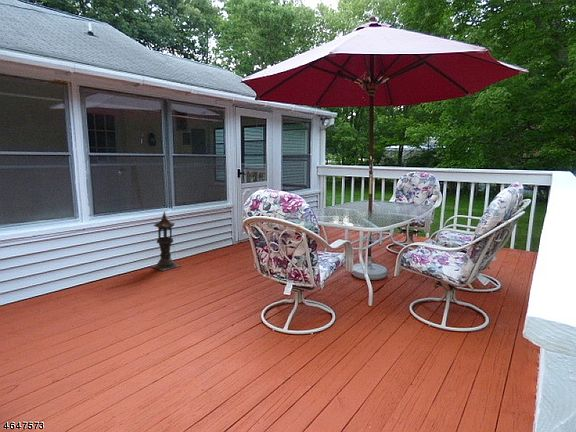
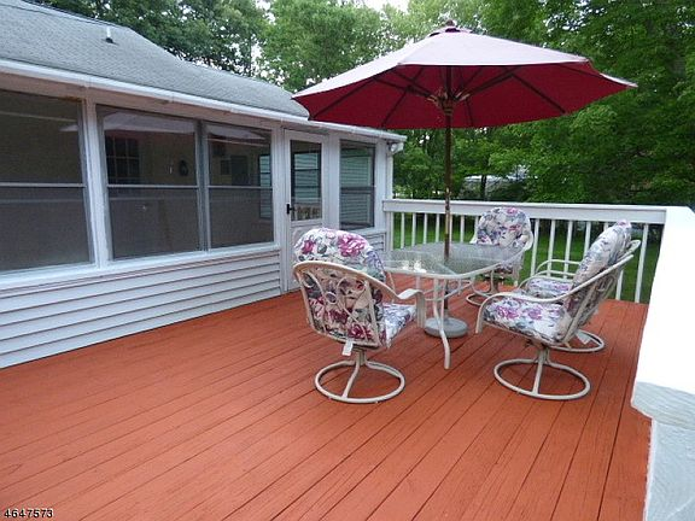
- lantern (164, 239)
